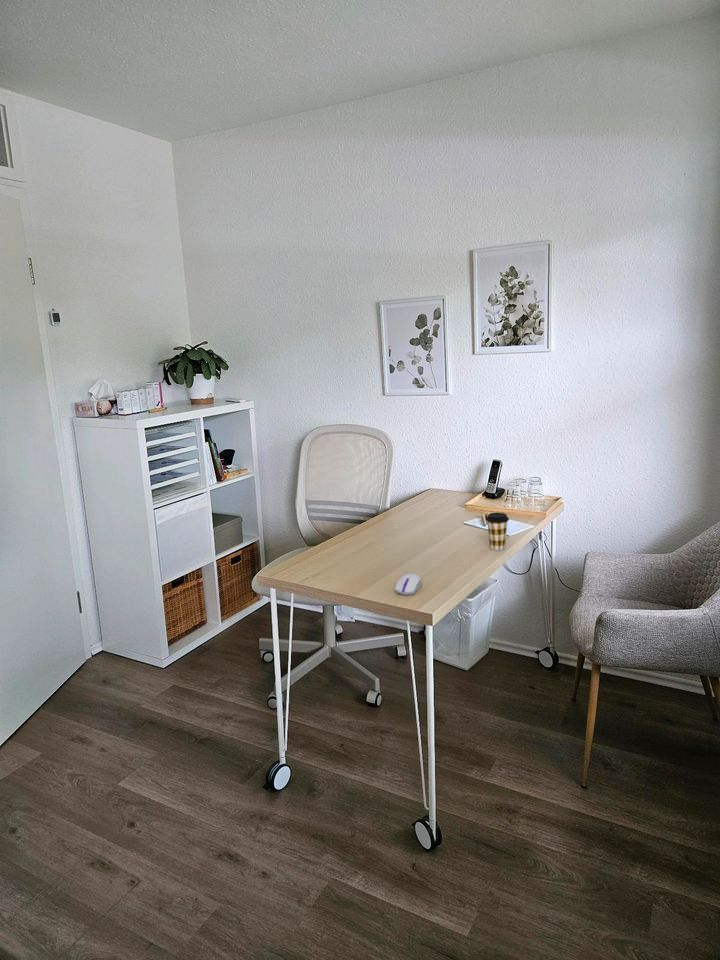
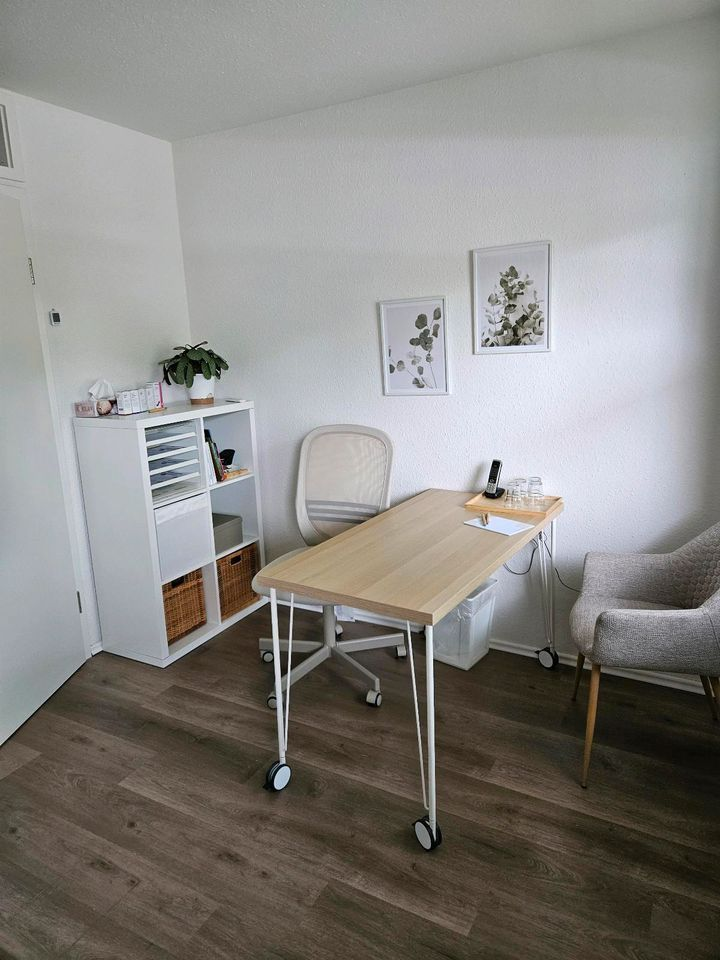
- computer mouse (409, 582)
- coffee cup (497, 531)
